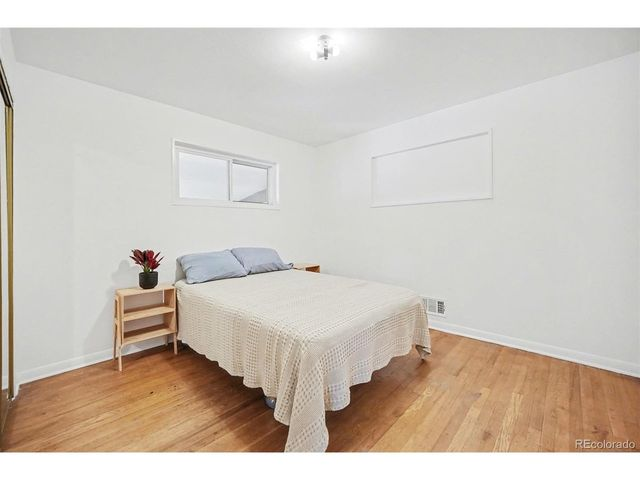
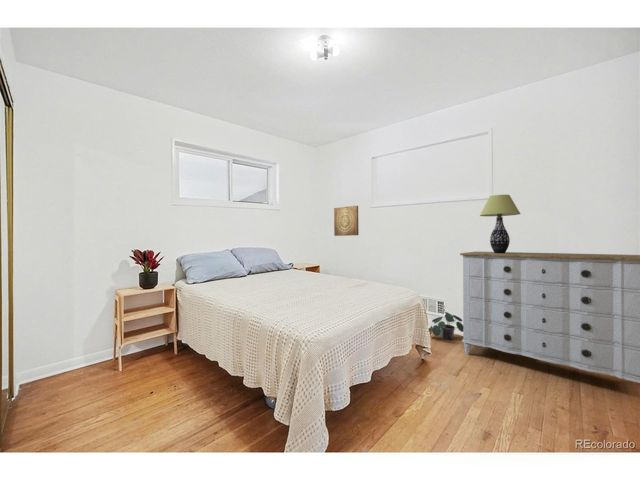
+ dresser (547, 310)
+ wall art (345, 221)
+ potted plant (445, 325)
+ table lamp (499, 224)
